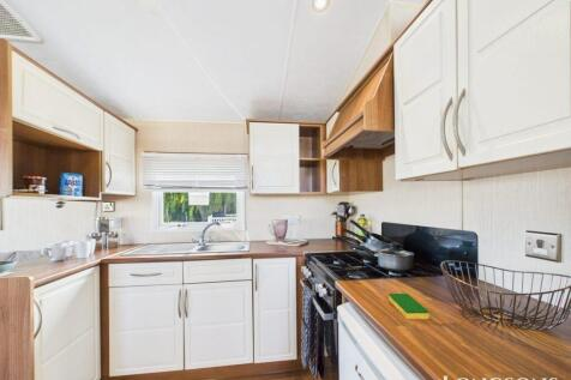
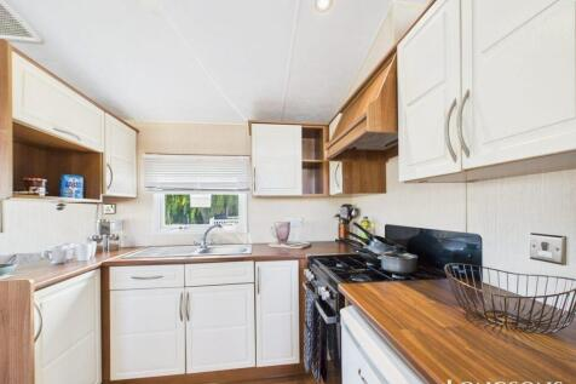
- dish sponge (407, 304)
